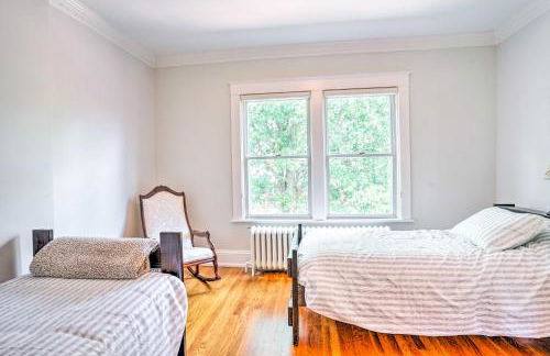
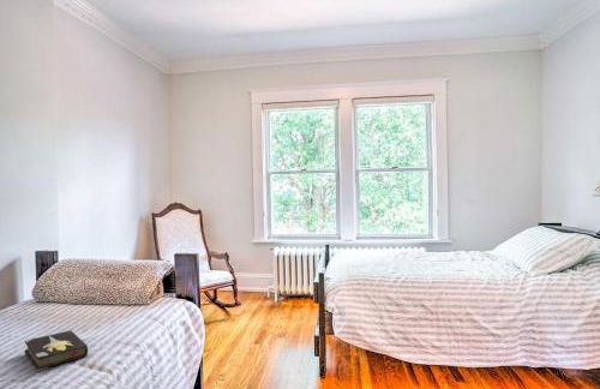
+ hardback book (55, 347)
